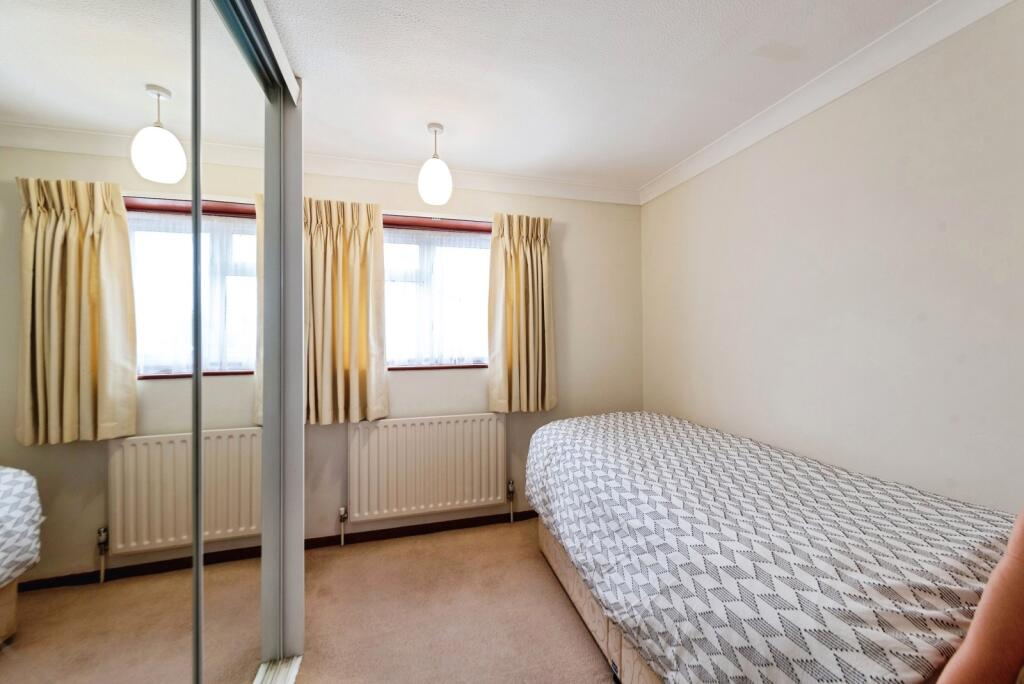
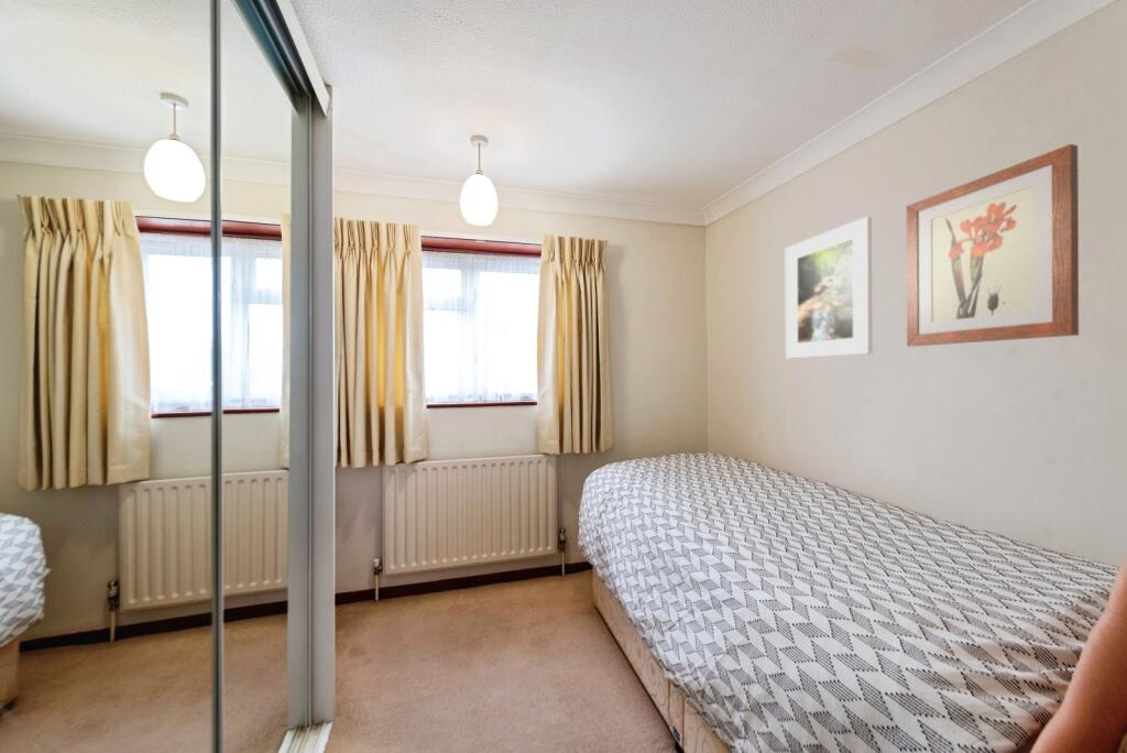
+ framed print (823, 295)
+ wall art (980, 261)
